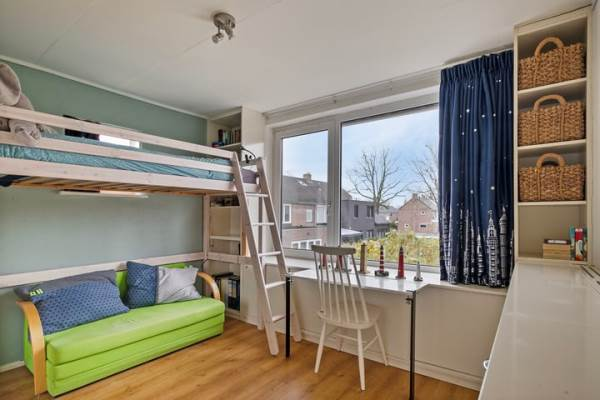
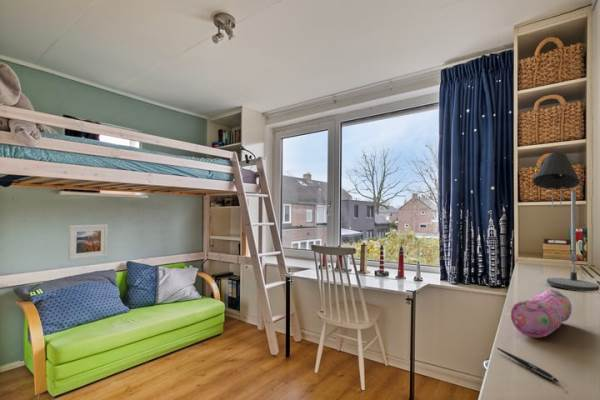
+ desk lamp (571, 226)
+ pencil case (542, 311)
+ pen (524, 362)
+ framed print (88, 241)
